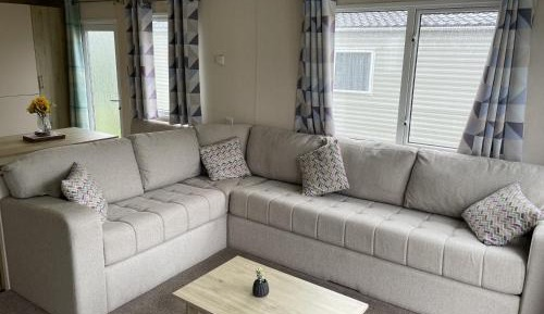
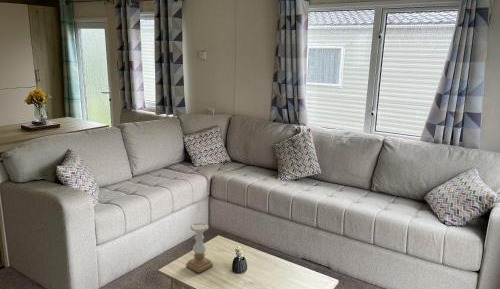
+ candle holder (199, 246)
